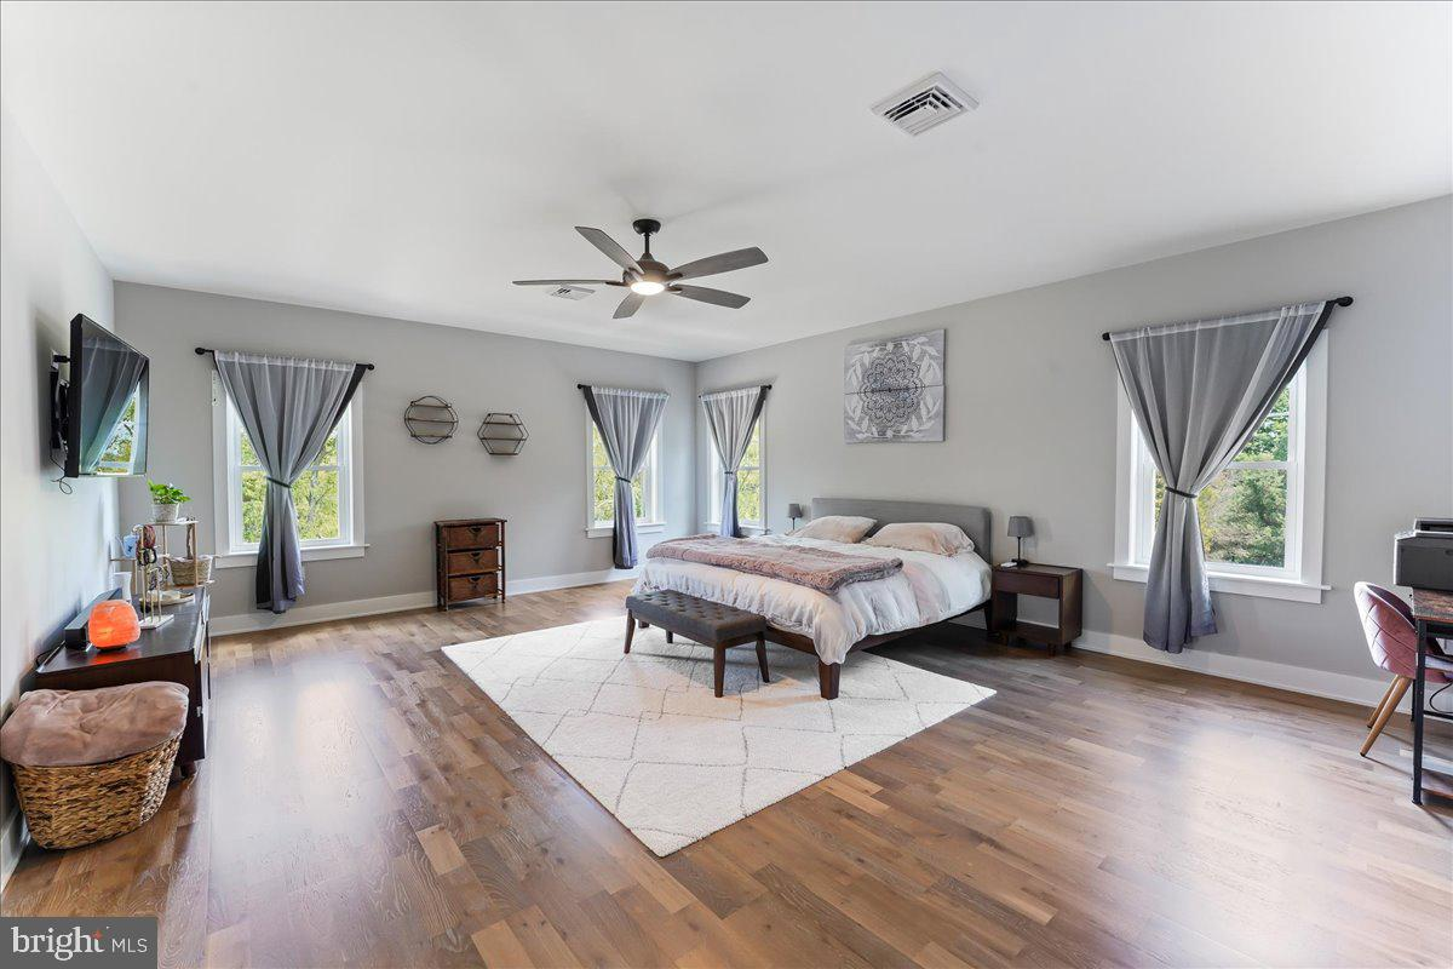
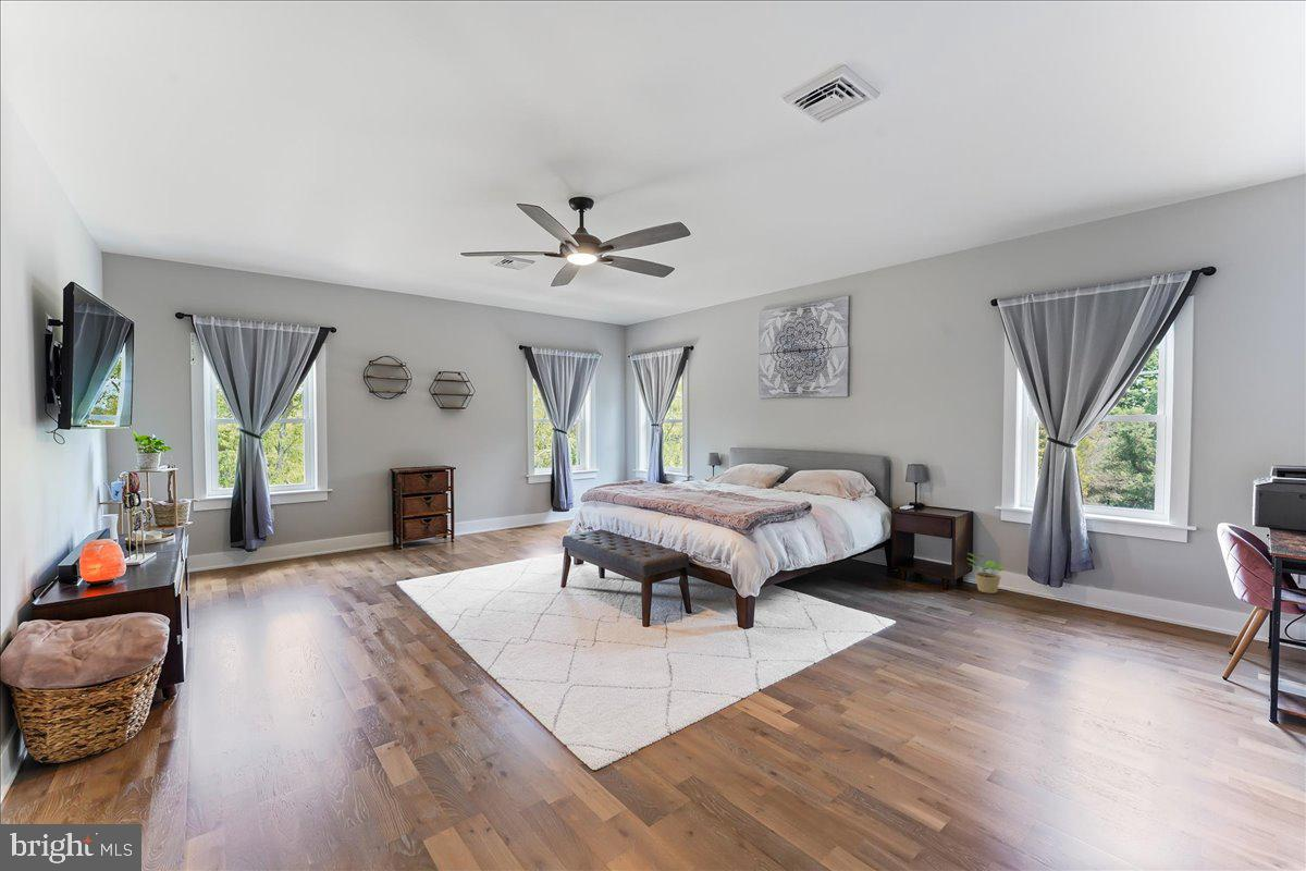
+ potted plant (986, 573)
